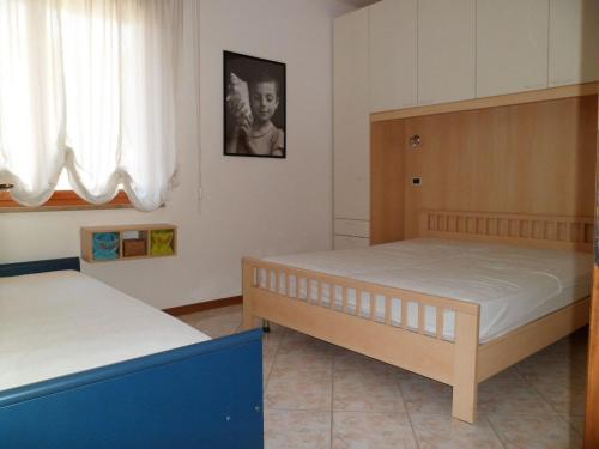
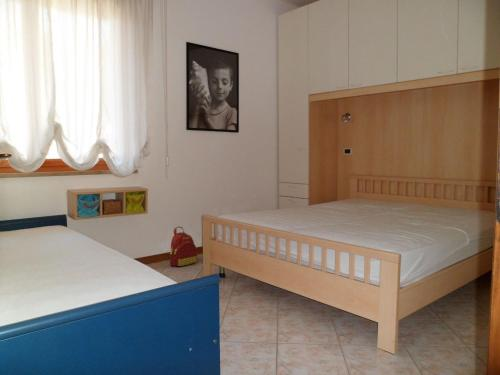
+ backpack (182, 245)
